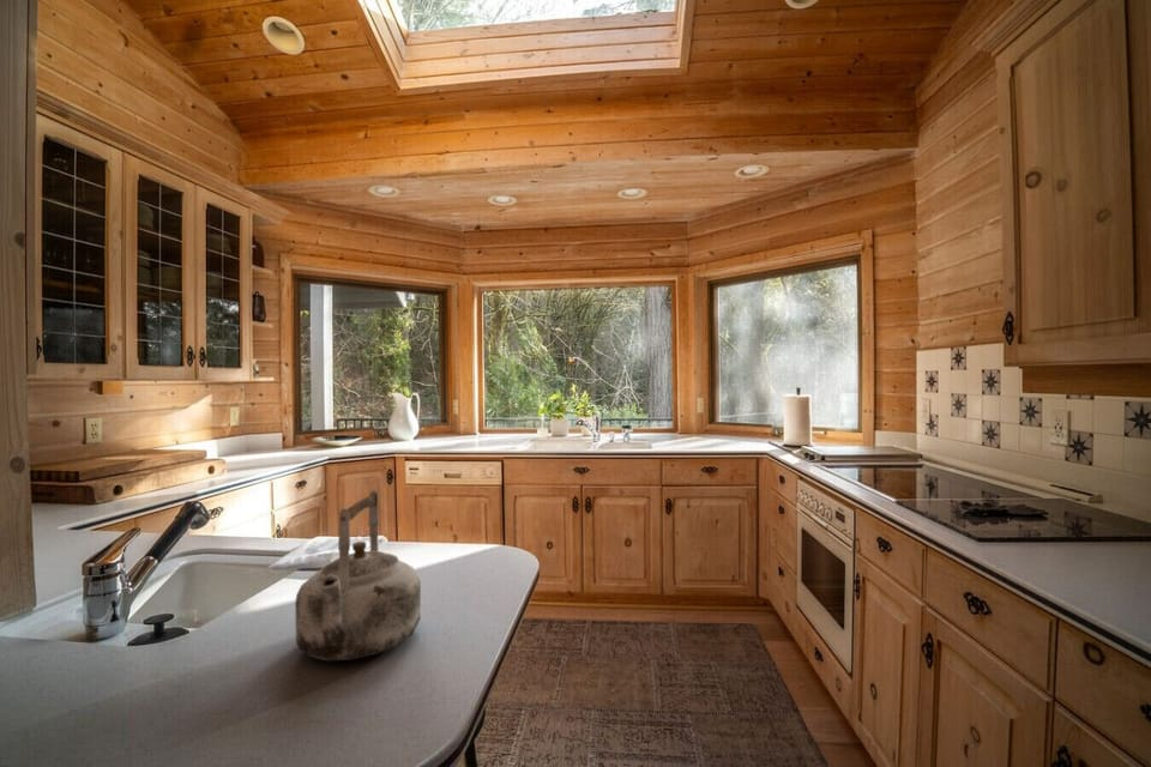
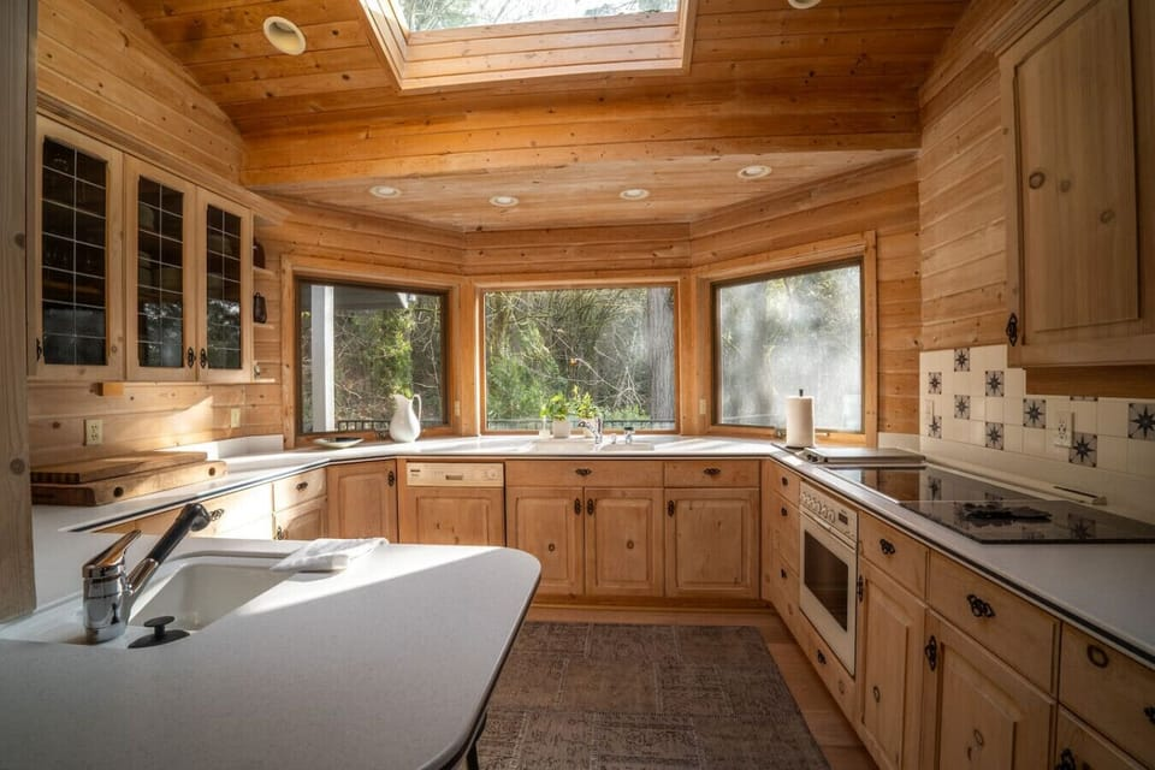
- kettle (355, 574)
